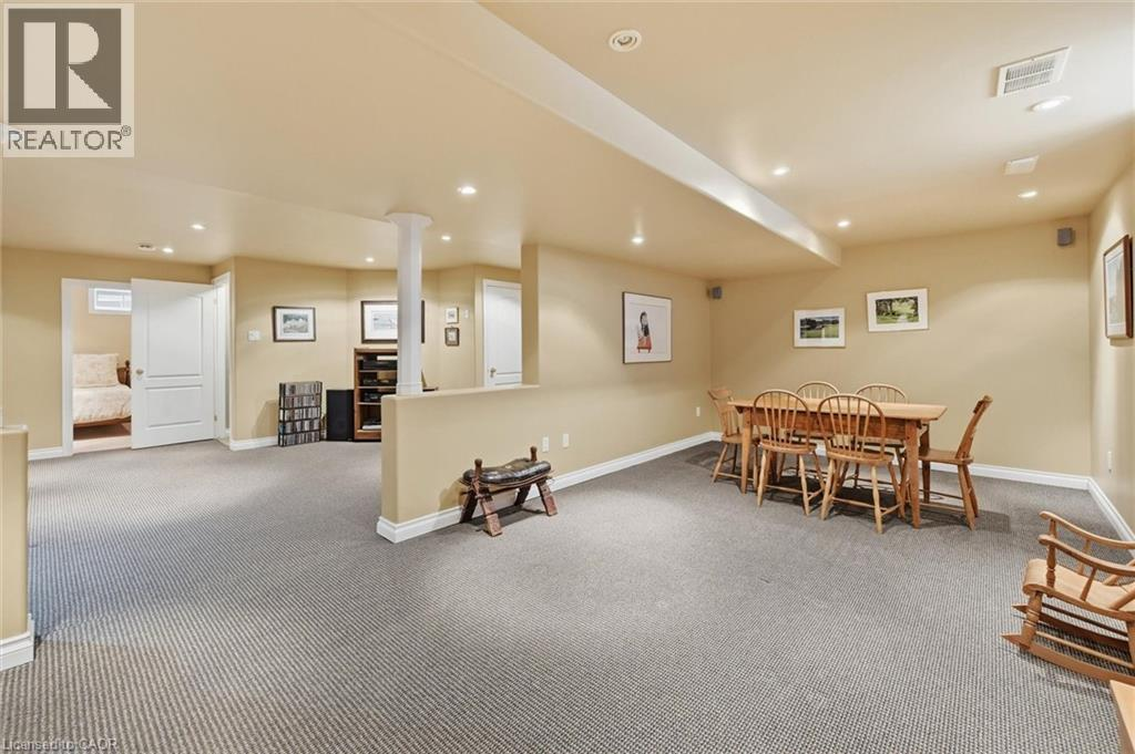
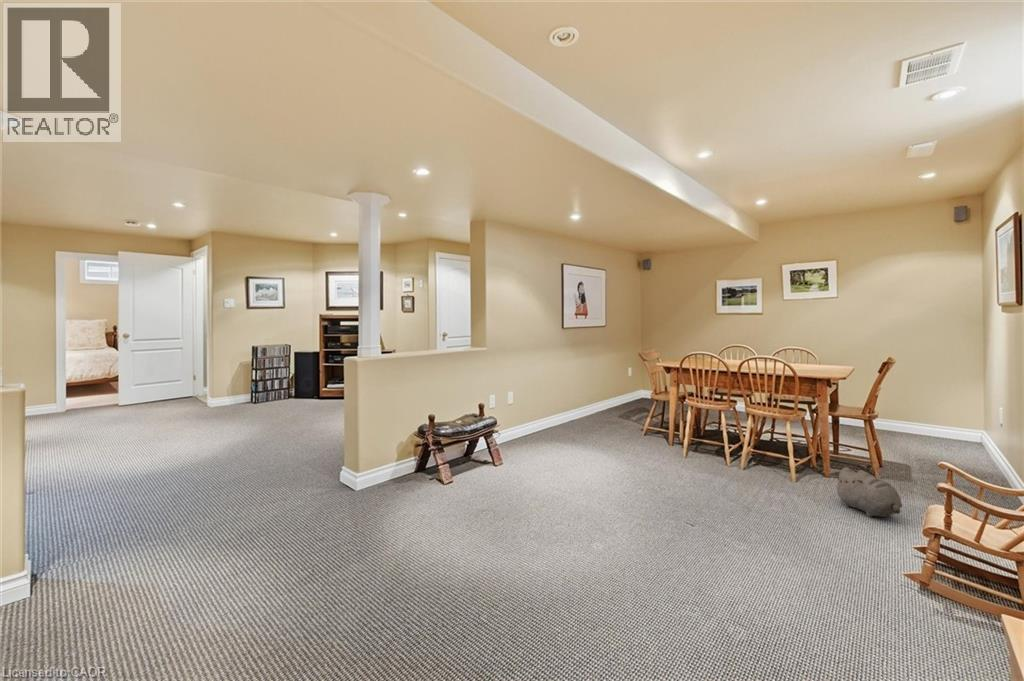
+ plush toy (872, 492)
